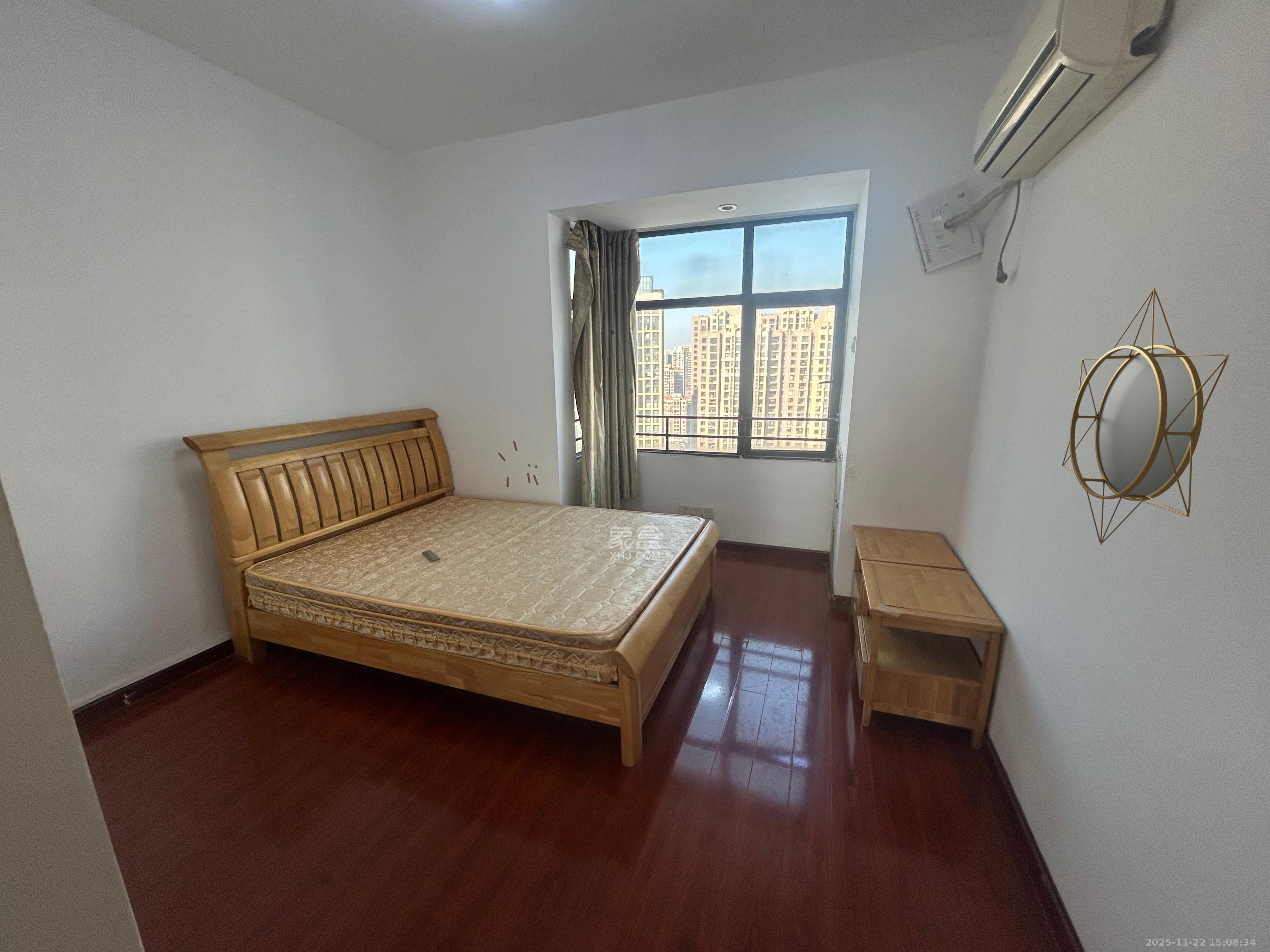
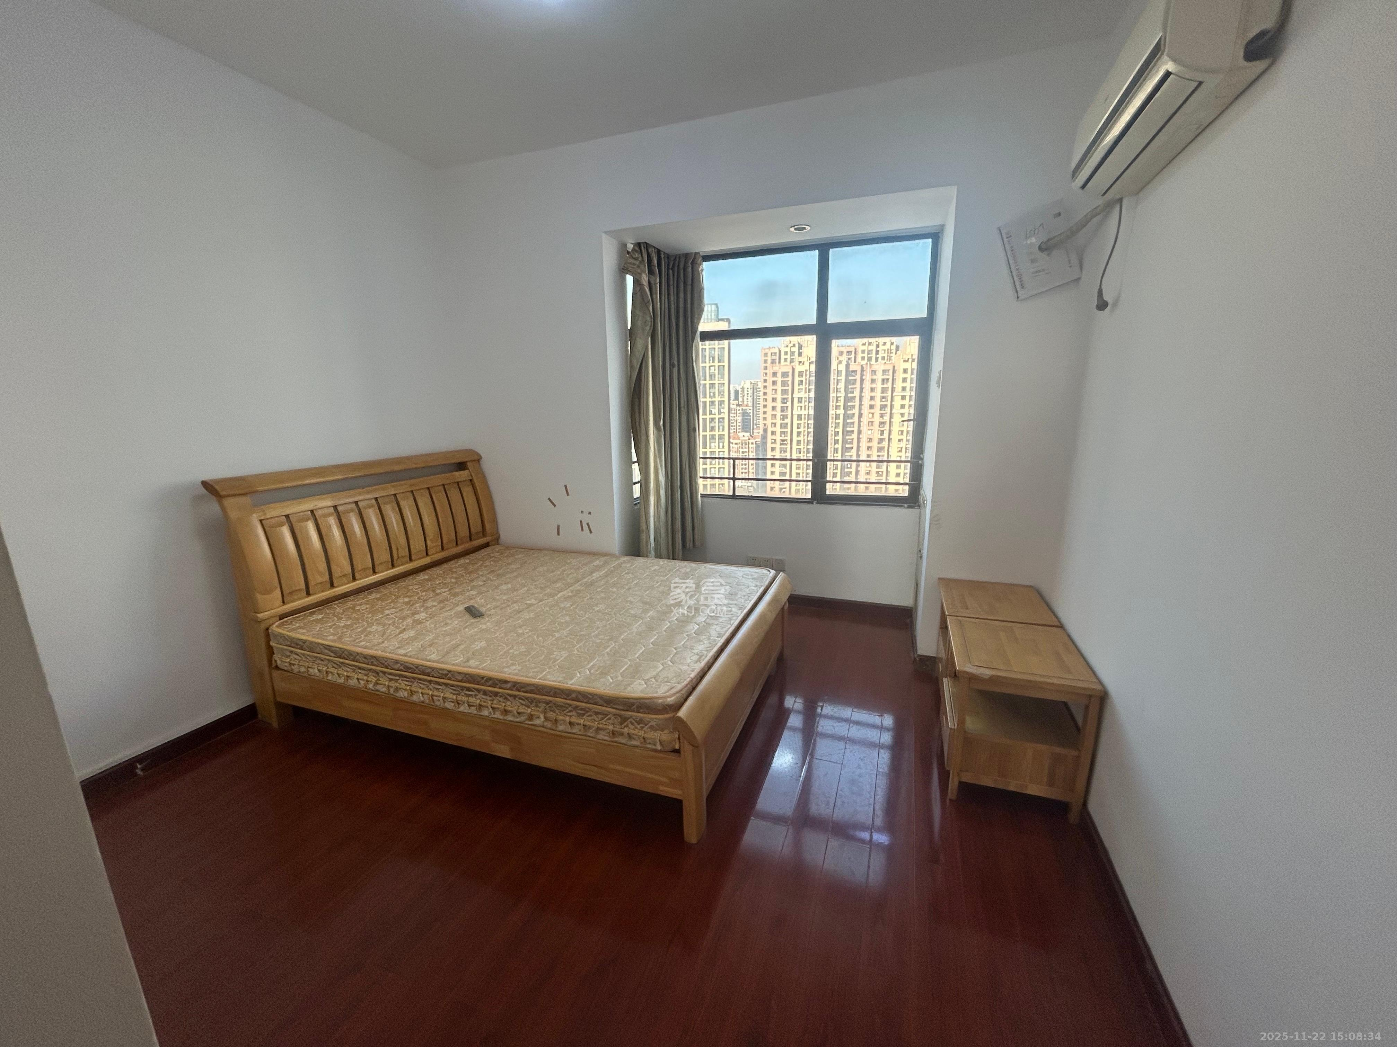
- home mirror (1126, 424)
